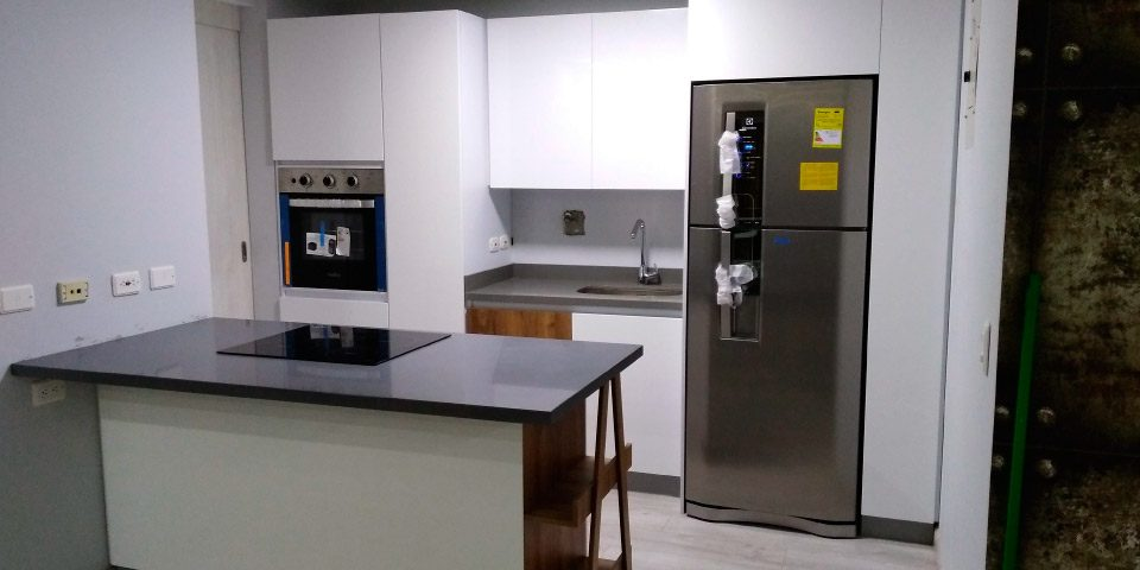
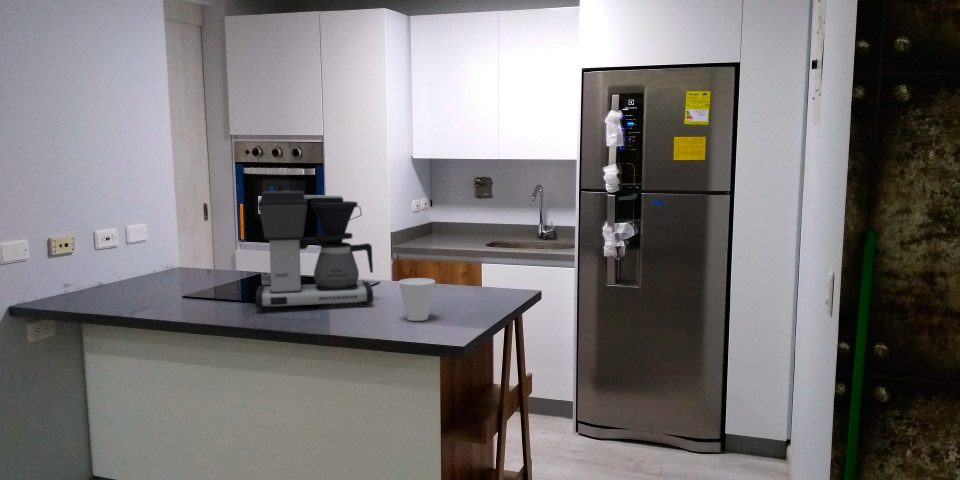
+ cup (417, 299)
+ coffee maker (317, 244)
